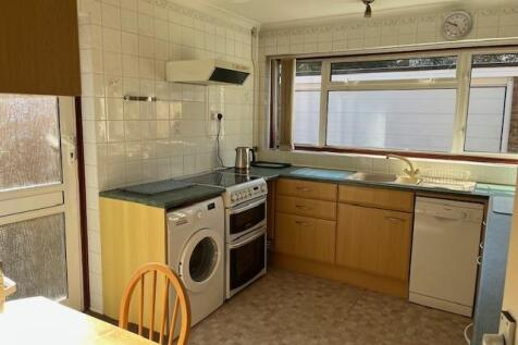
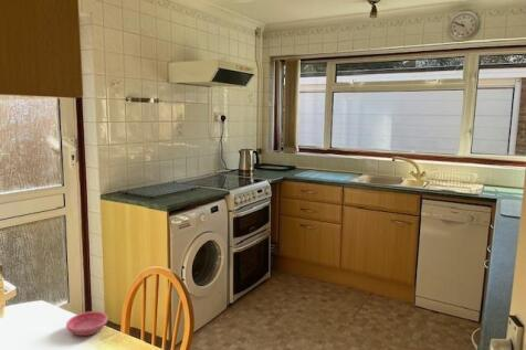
+ saucer (87, 324)
